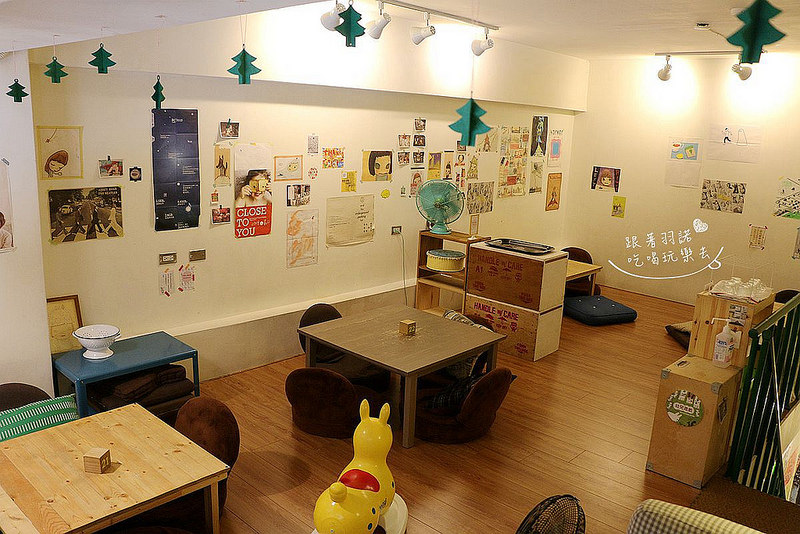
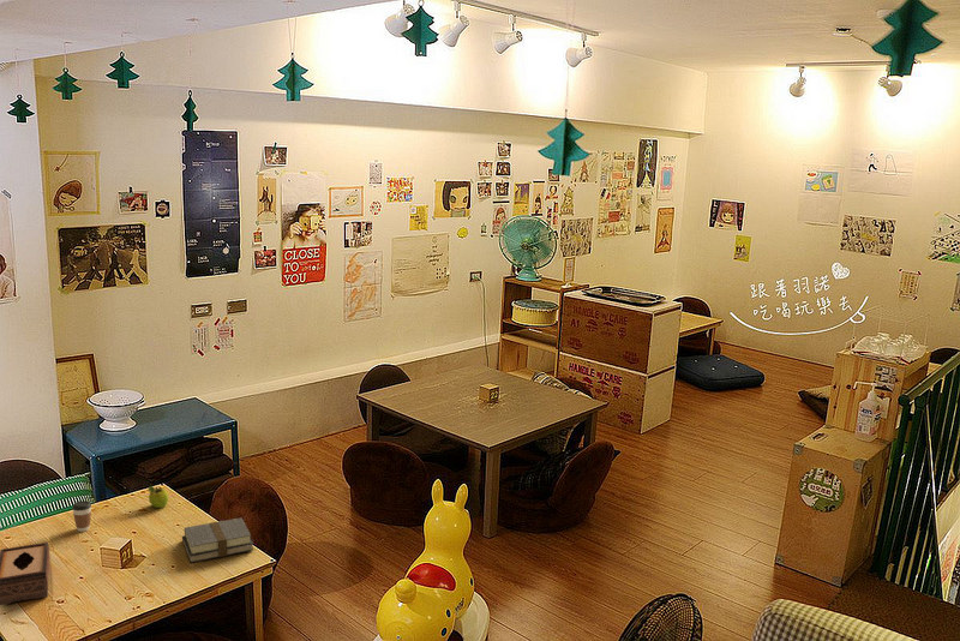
+ tissue box (23, 571)
+ book (217, 538)
+ coffee cup (82, 516)
+ fruit (157, 496)
